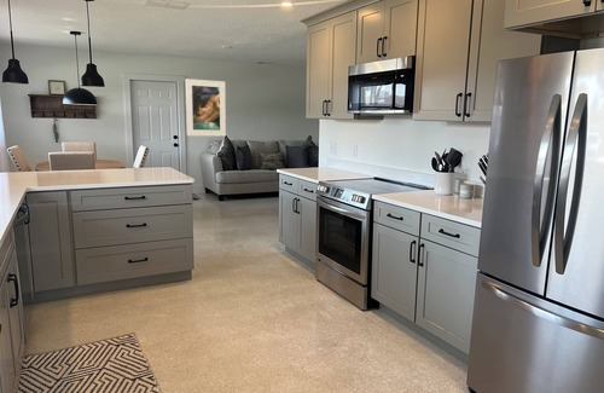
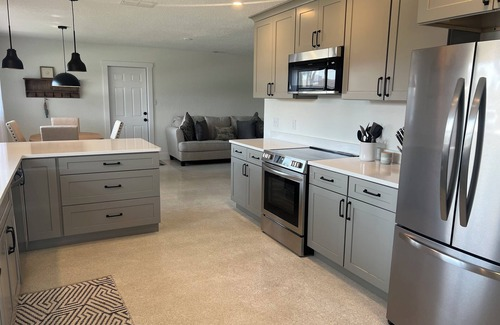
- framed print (205, 108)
